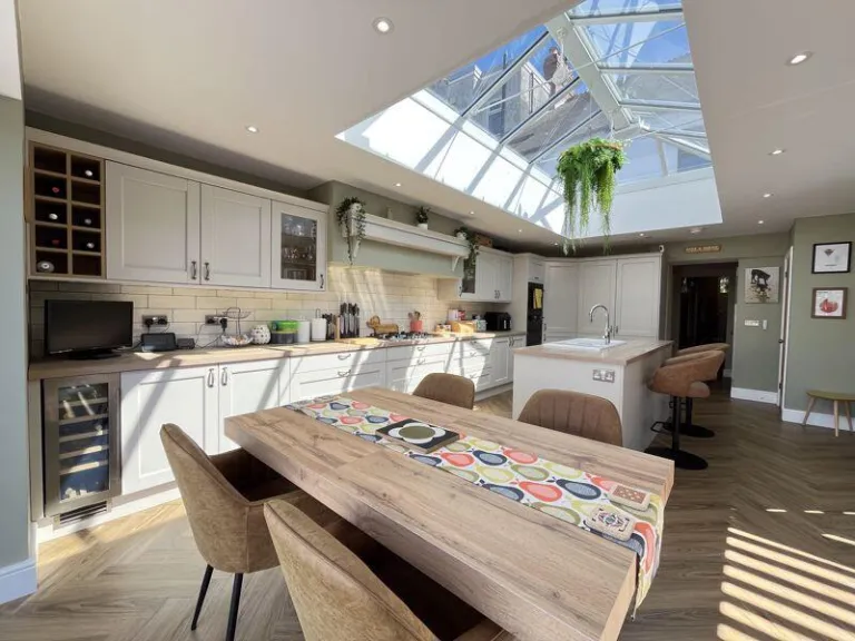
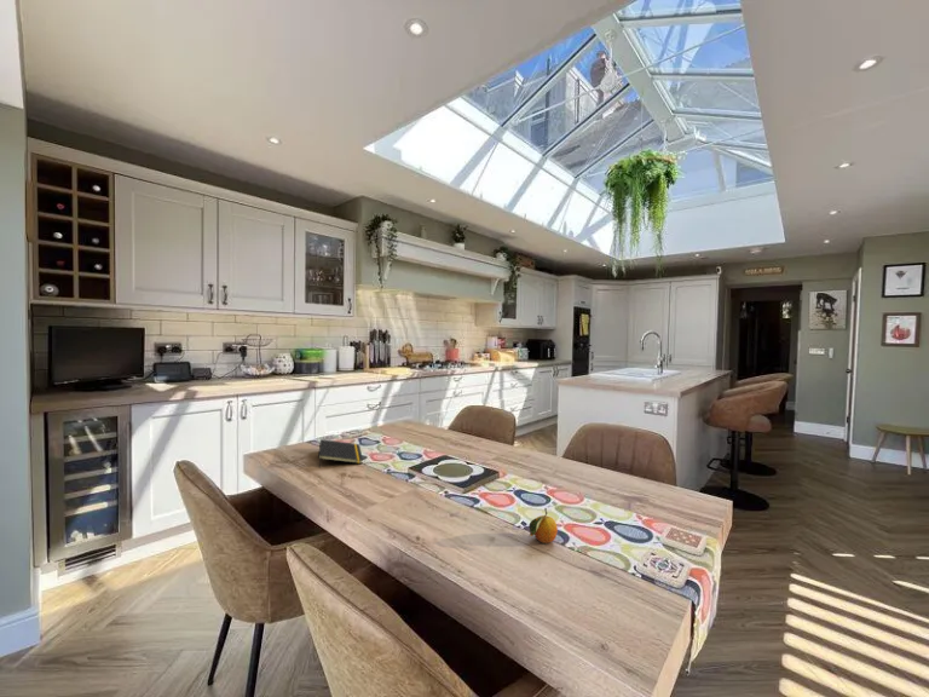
+ notepad (340, 450)
+ fruit (539, 525)
